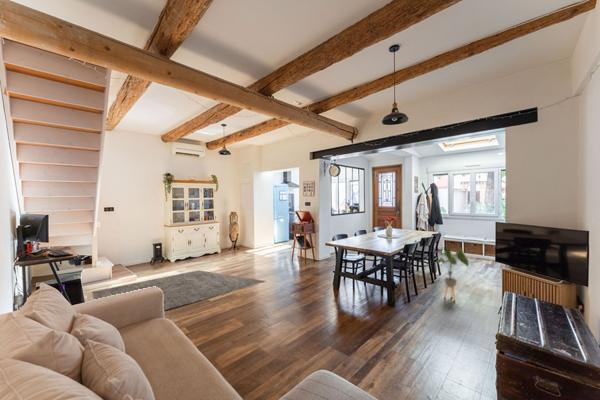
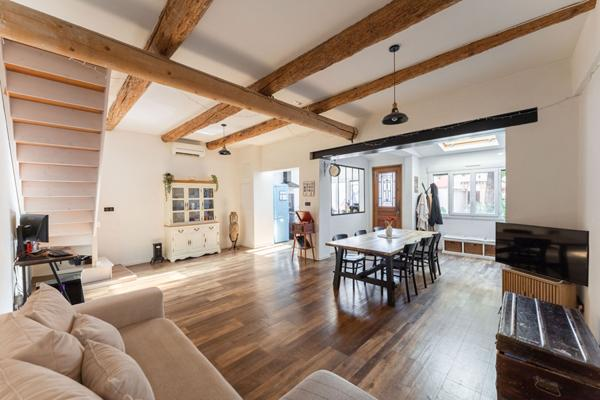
- house plant (452, 271)
- rug (184, 286)
